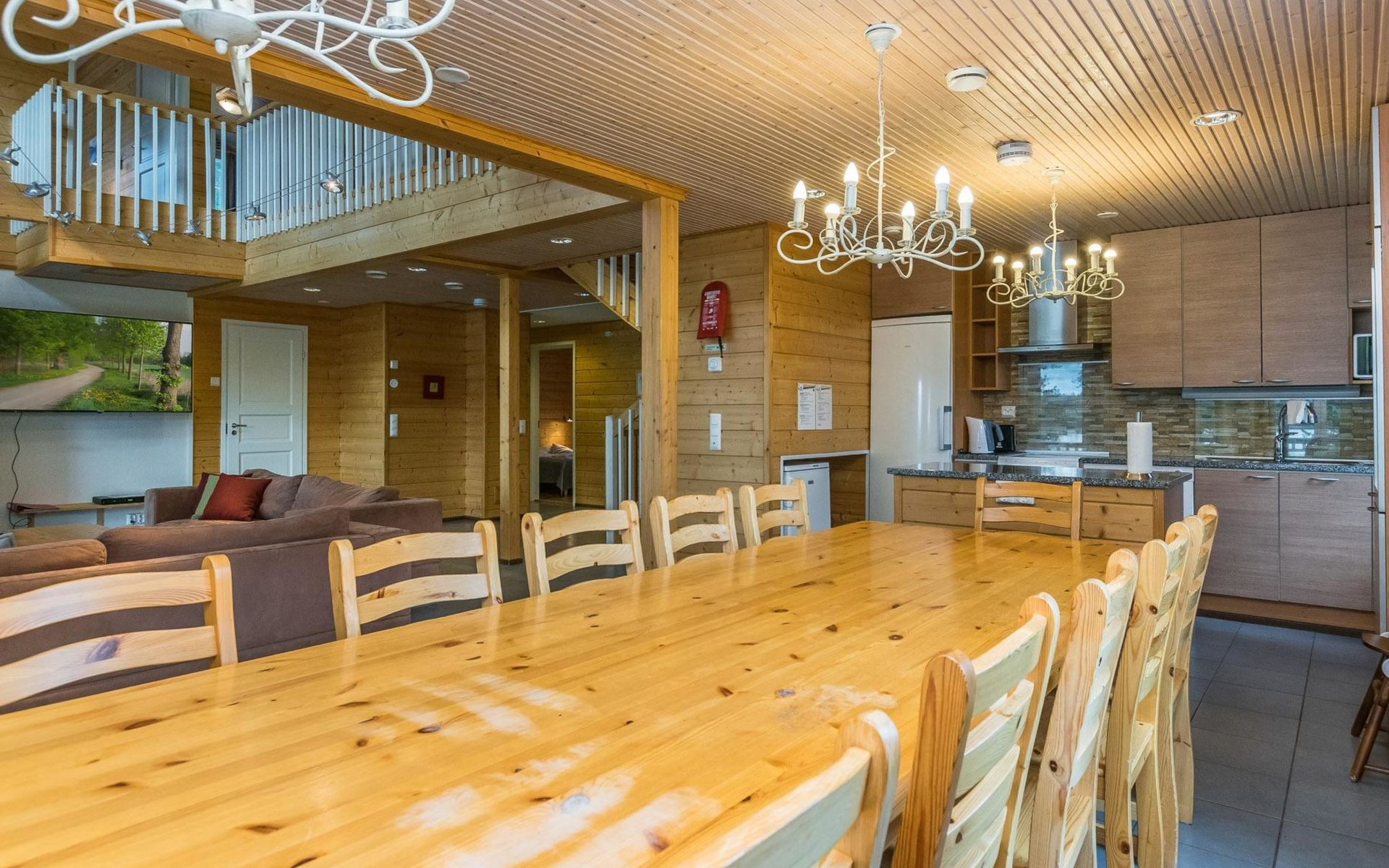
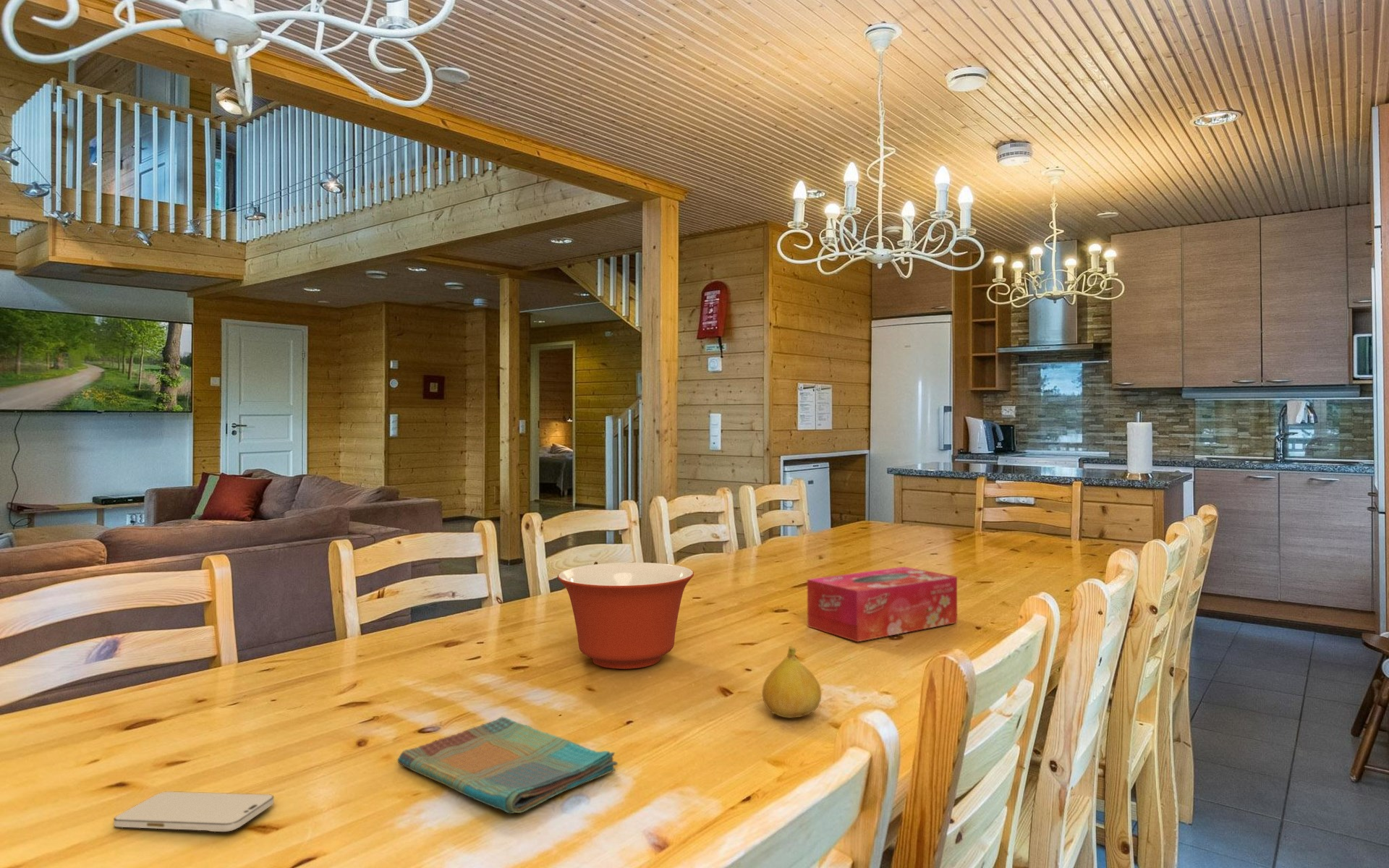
+ mixing bowl (626, 616)
+ fruit (792, 681)
+ smartphone (195, 810)
+ tissue box (883, 601)
+ dish towel (506, 758)
